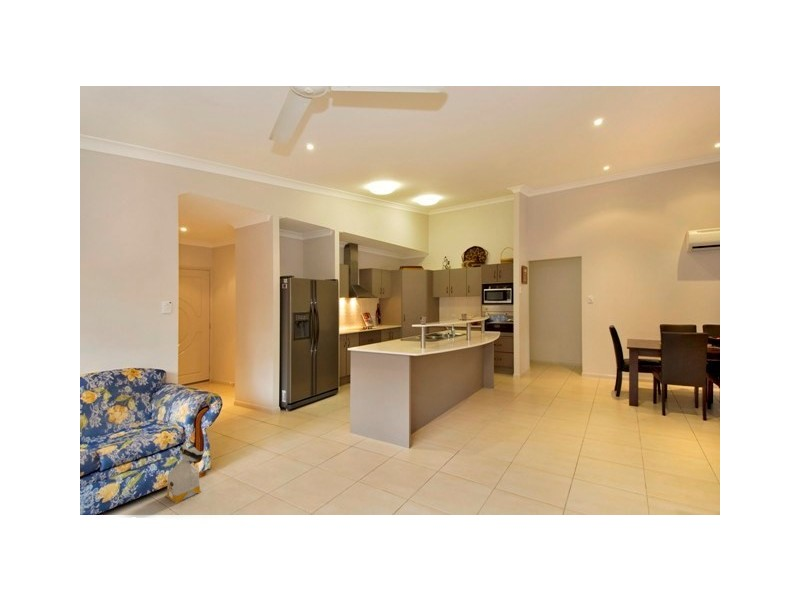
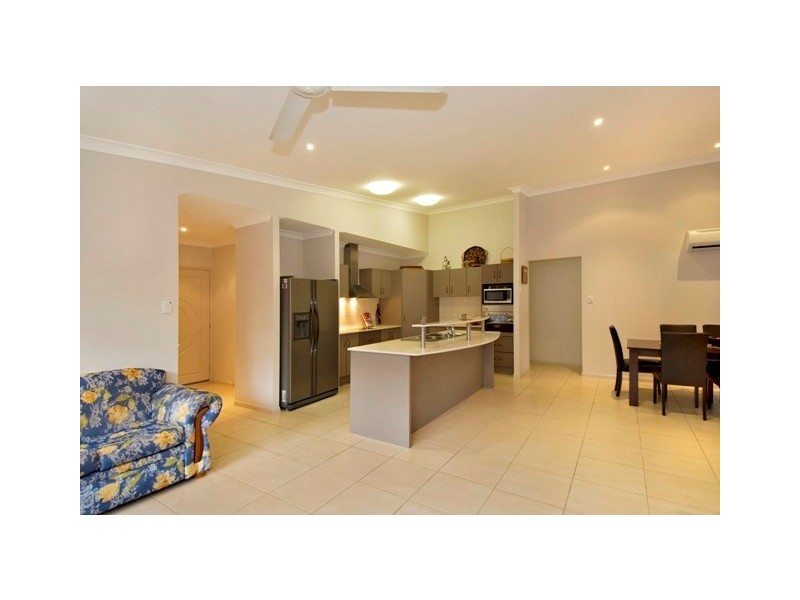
- bag (184, 468)
